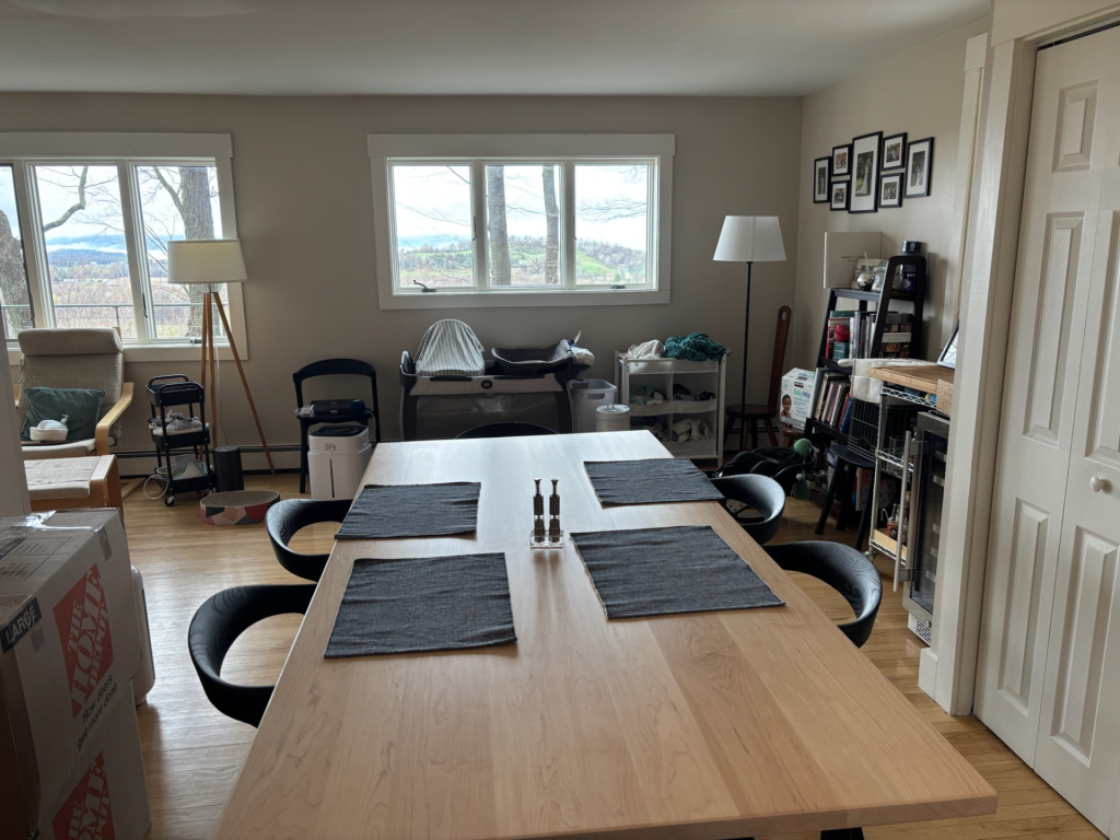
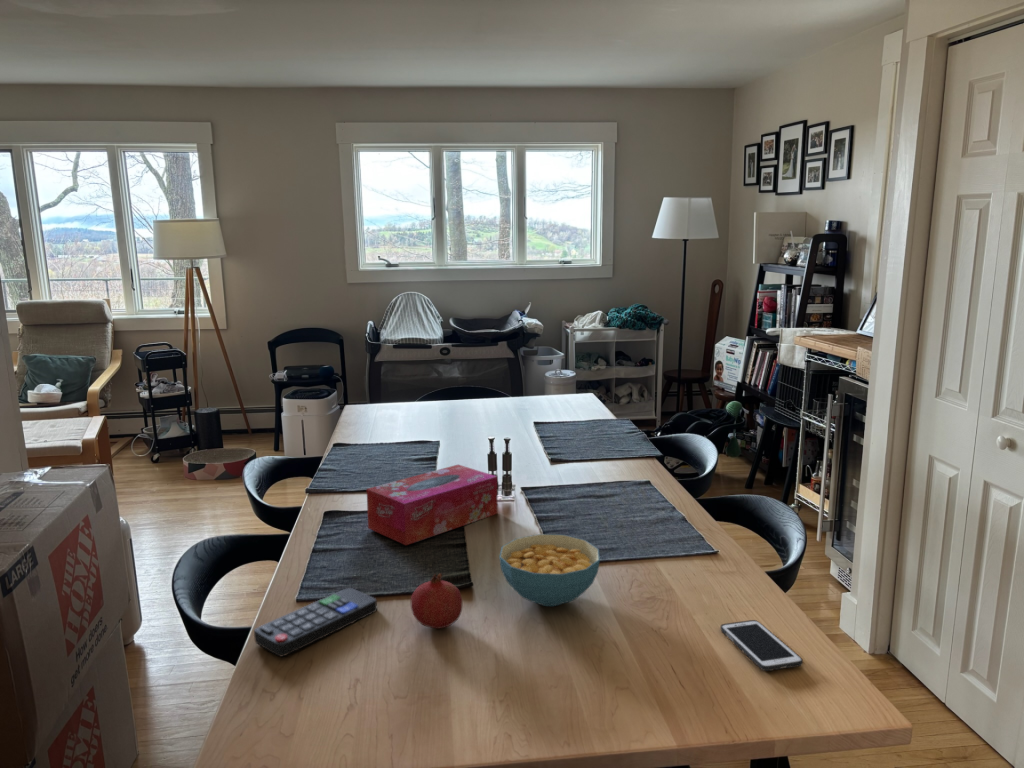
+ cell phone (759, 644)
+ fruit (436, 599)
+ tissue box (434, 501)
+ cereal bowl (549, 576)
+ remote control (318, 618)
